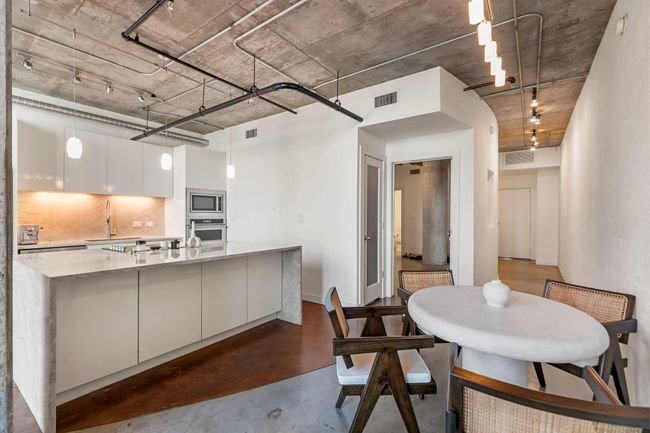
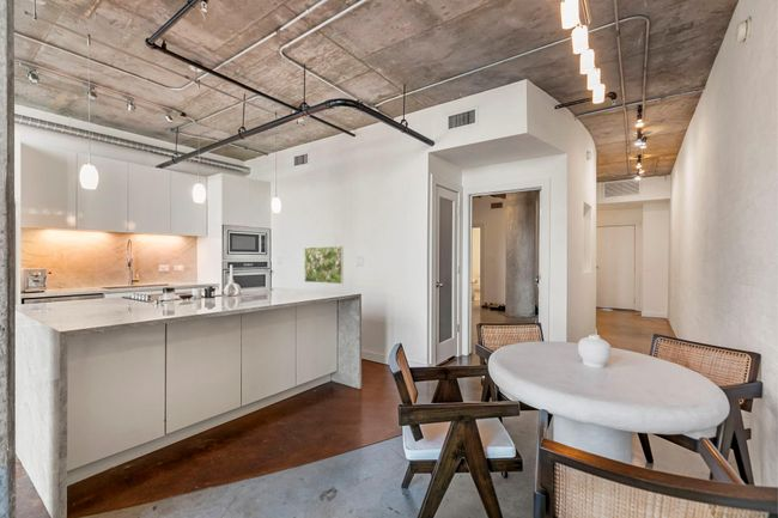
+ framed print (322, 264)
